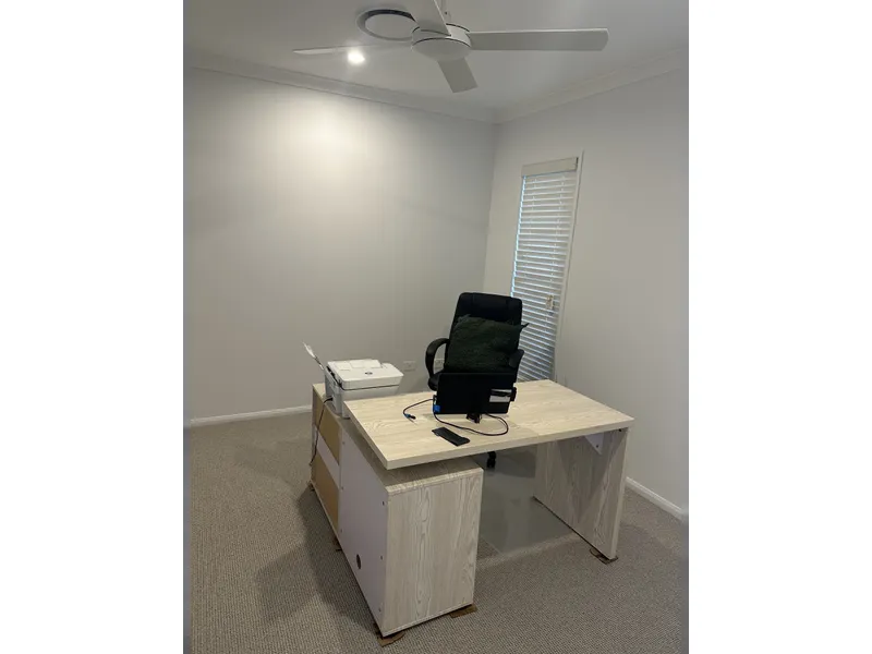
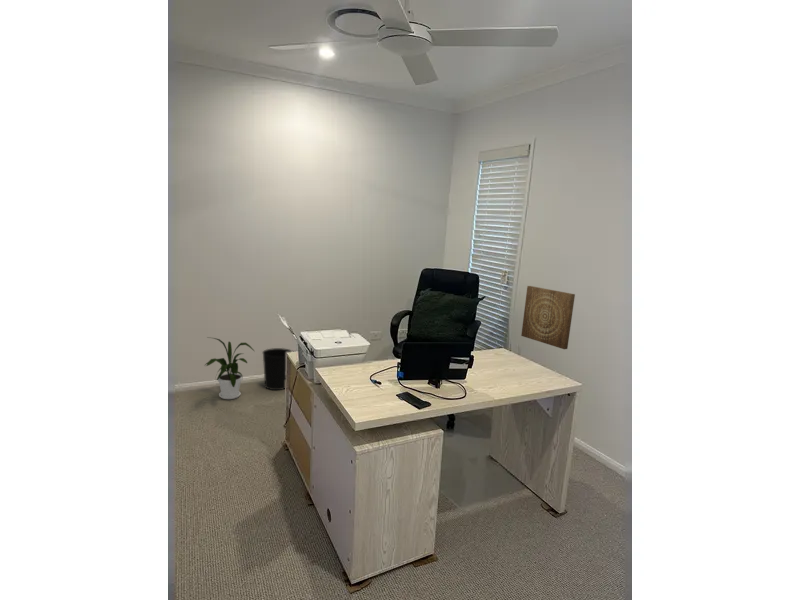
+ house plant (228, 367)
+ wastebasket (277, 369)
+ wall art (546, 316)
